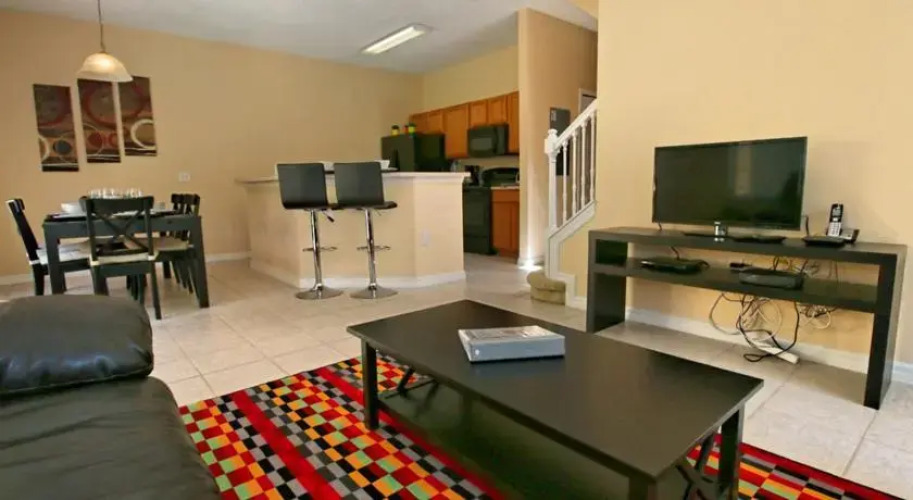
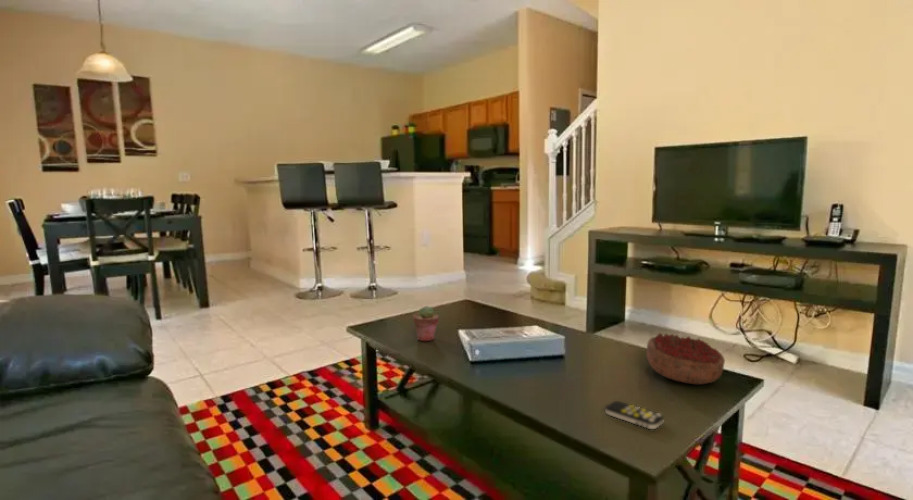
+ decorative bowl (684, 358)
+ remote control (633, 414)
+ potted succulent (426, 322)
